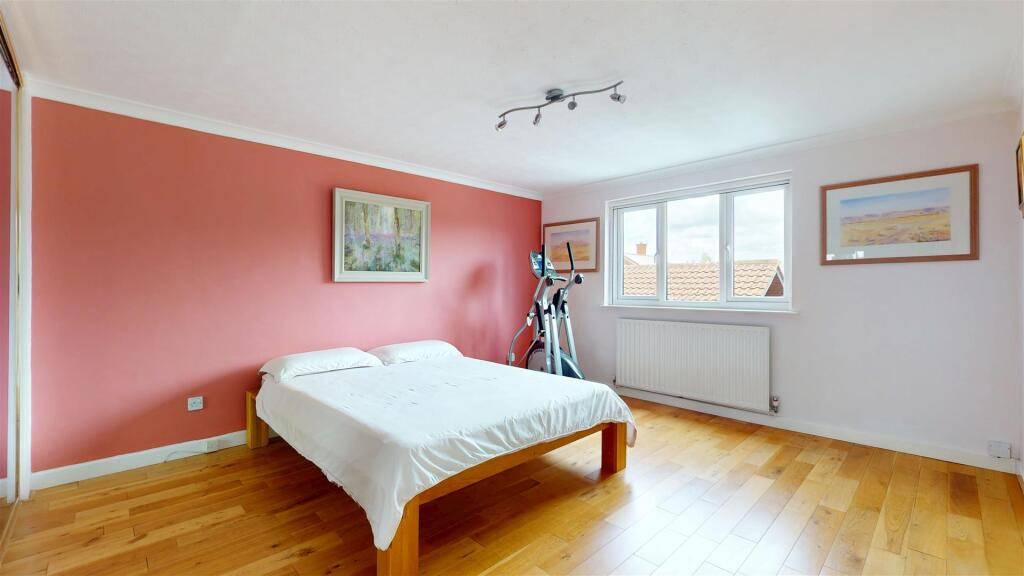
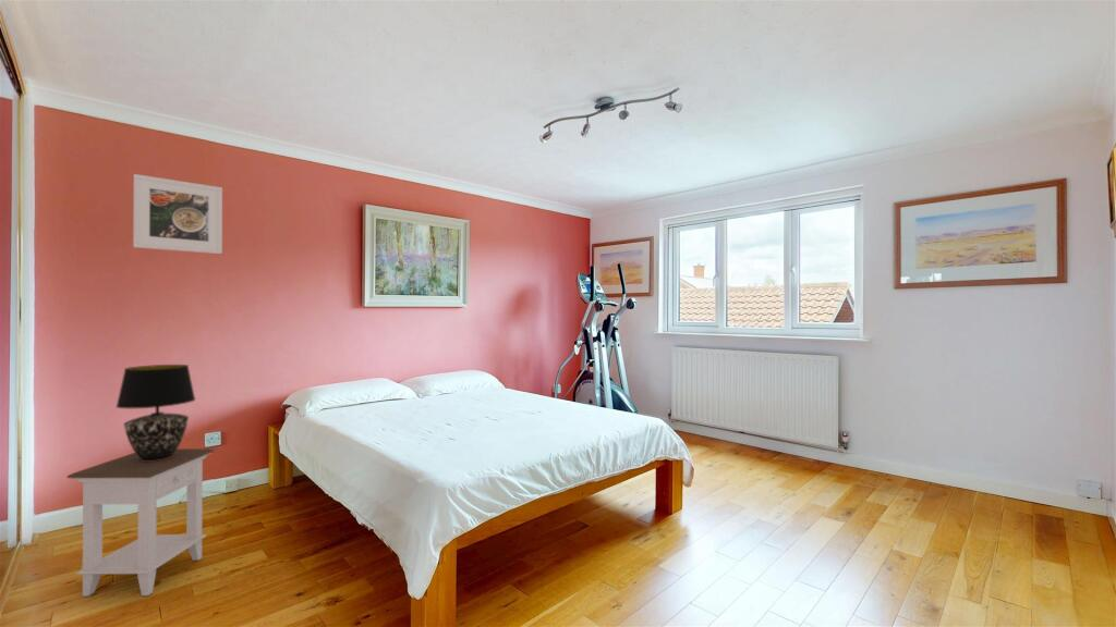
+ nightstand (146, 517)
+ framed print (180, 216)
+ table lamp (157, 411)
